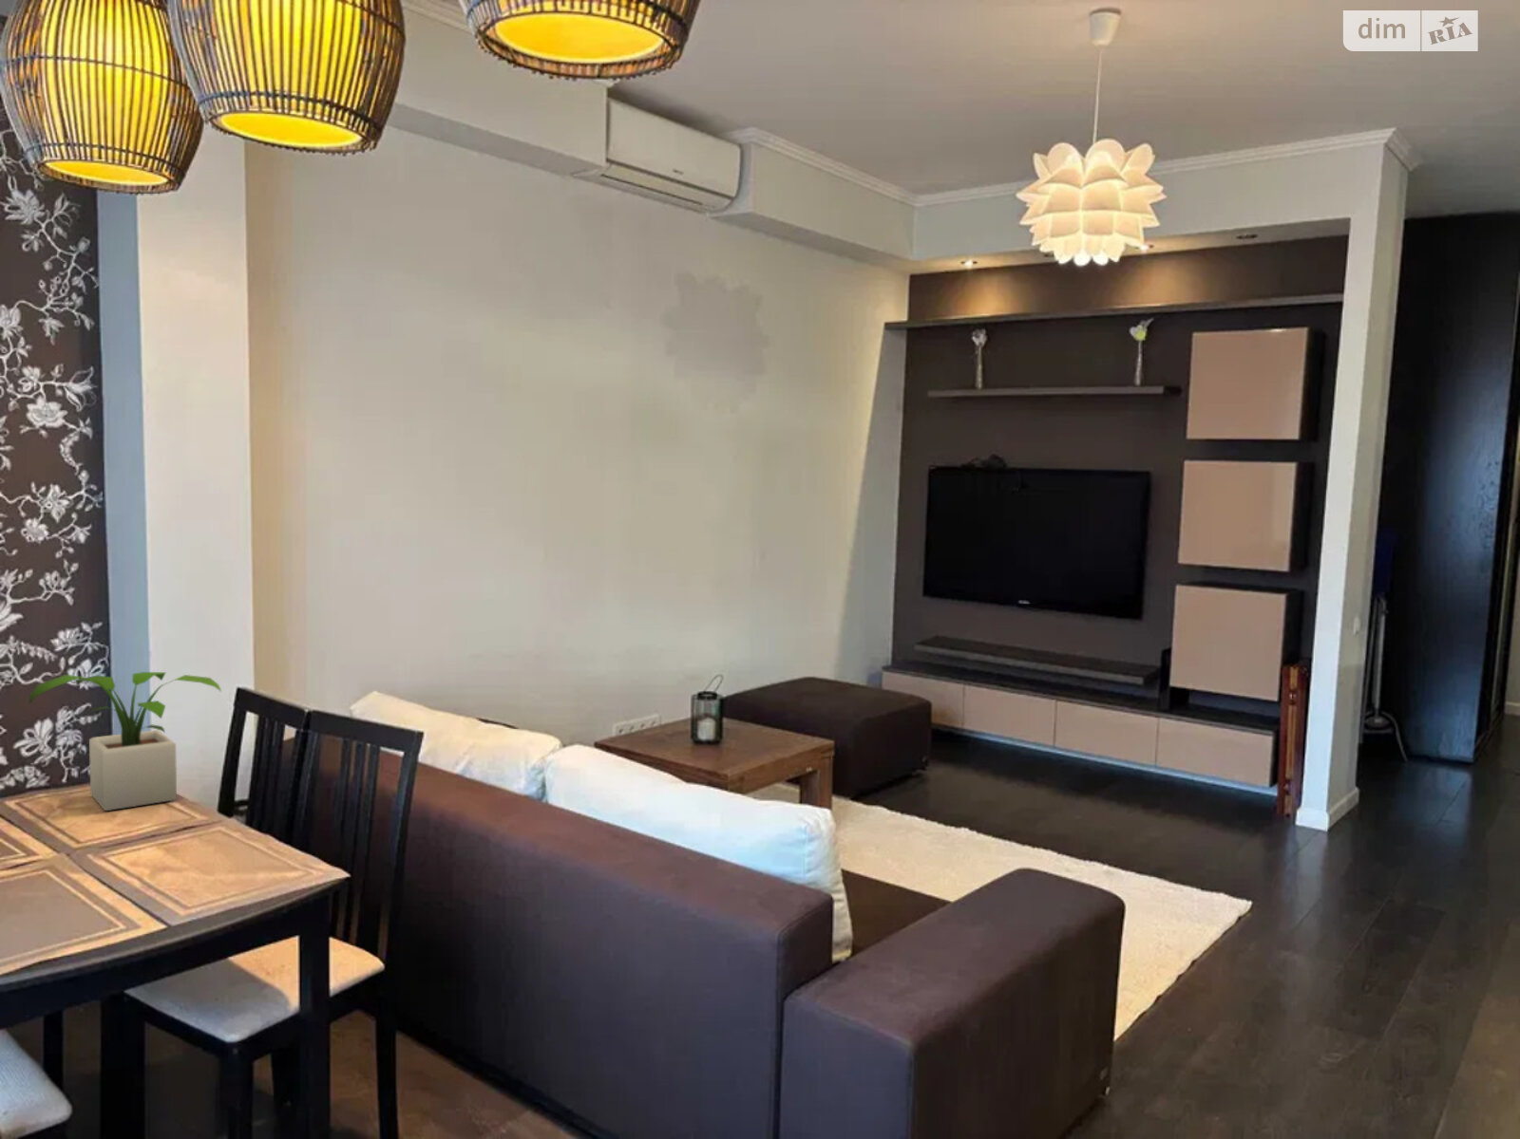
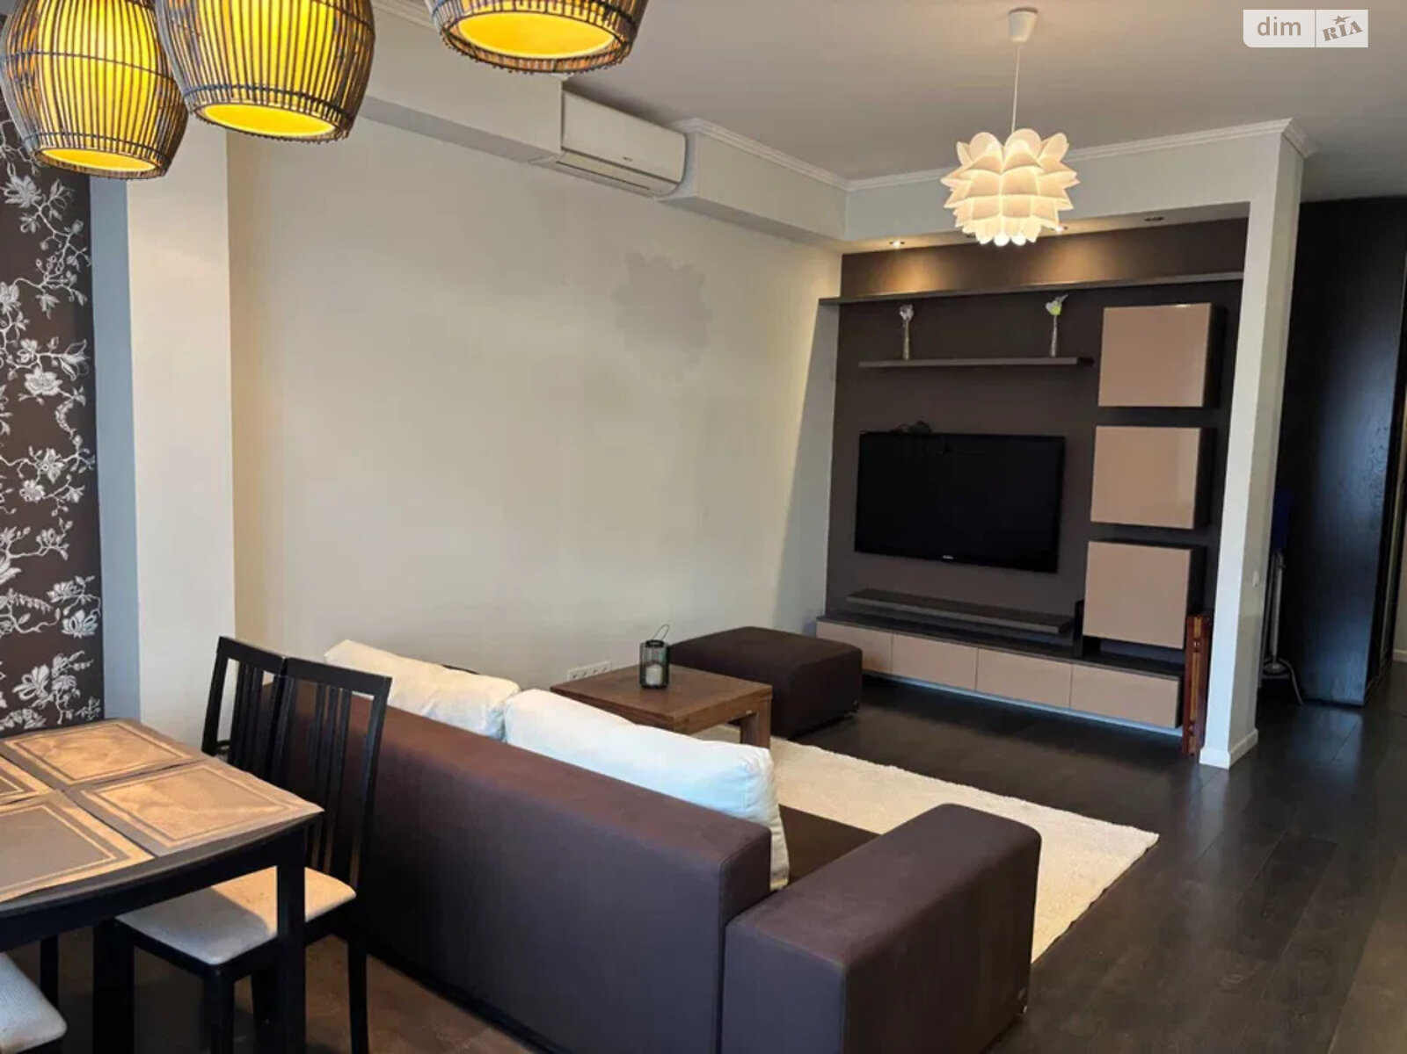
- potted plant (122, 732)
